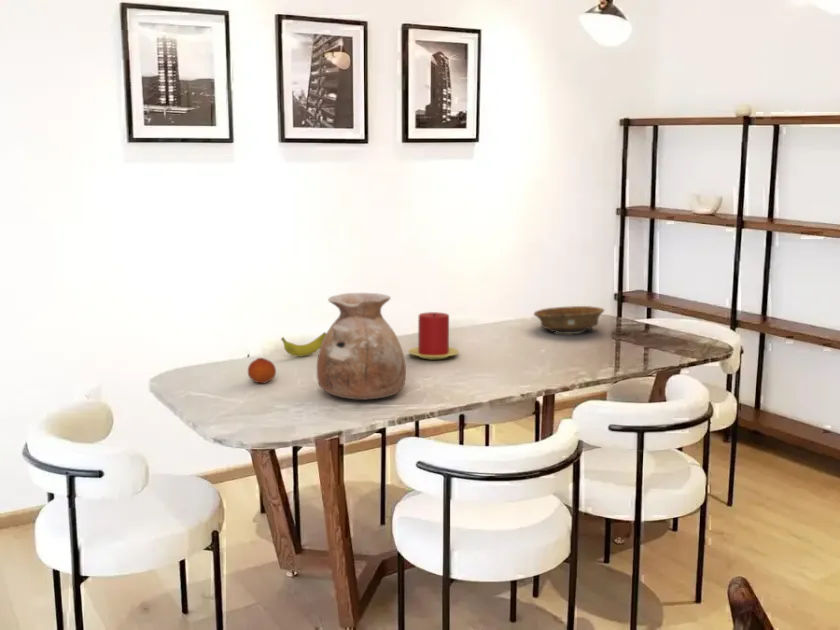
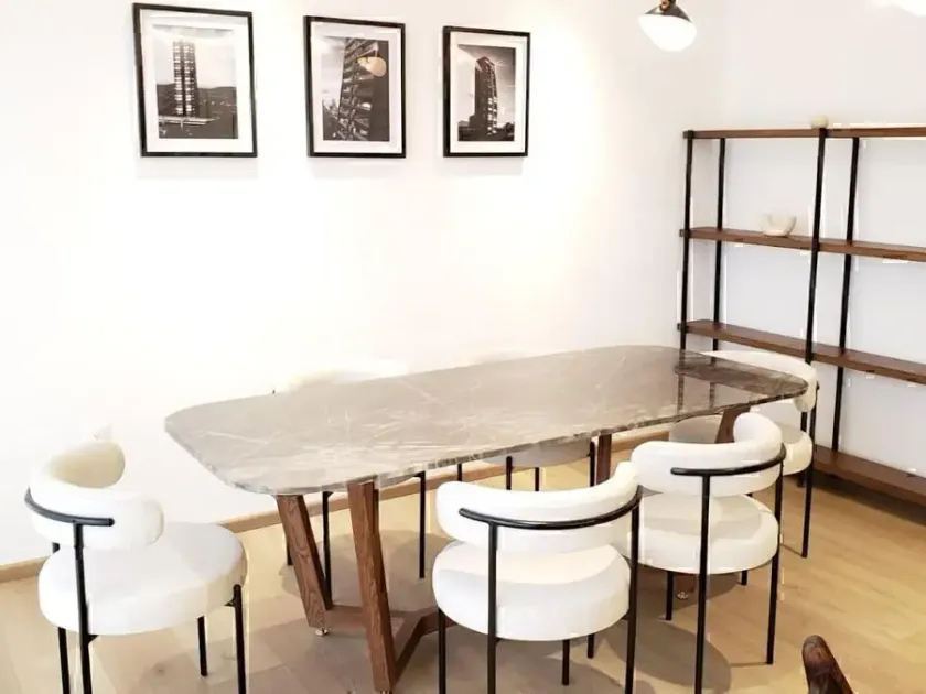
- fruit (262, 370)
- vase (361, 346)
- banana (304, 345)
- candle (433, 335)
- decorative bowl (568, 319)
